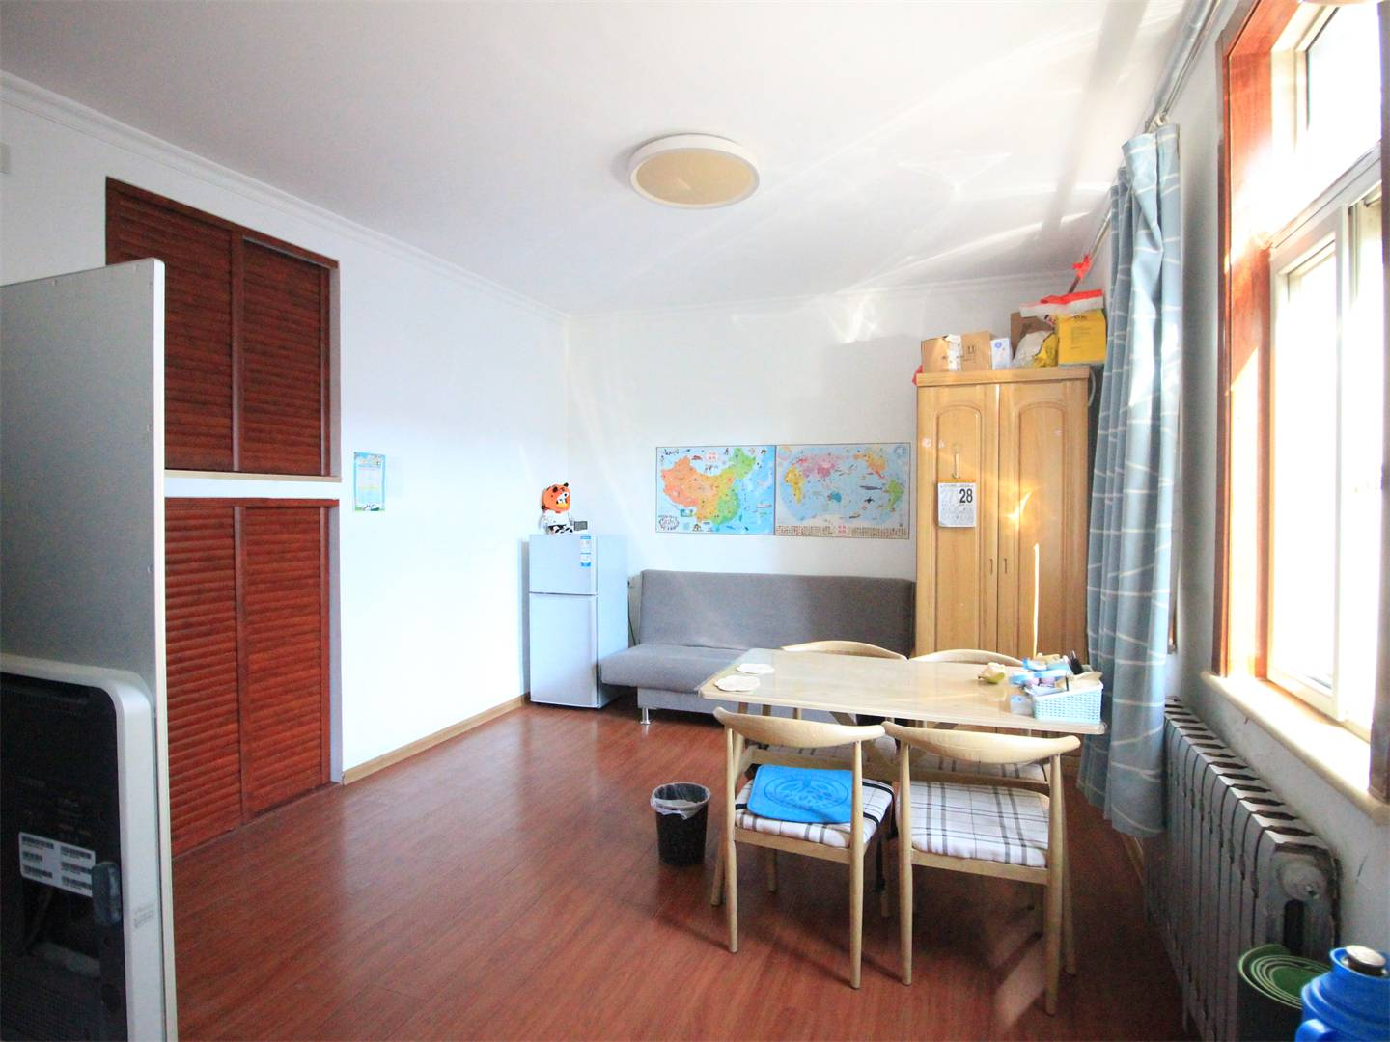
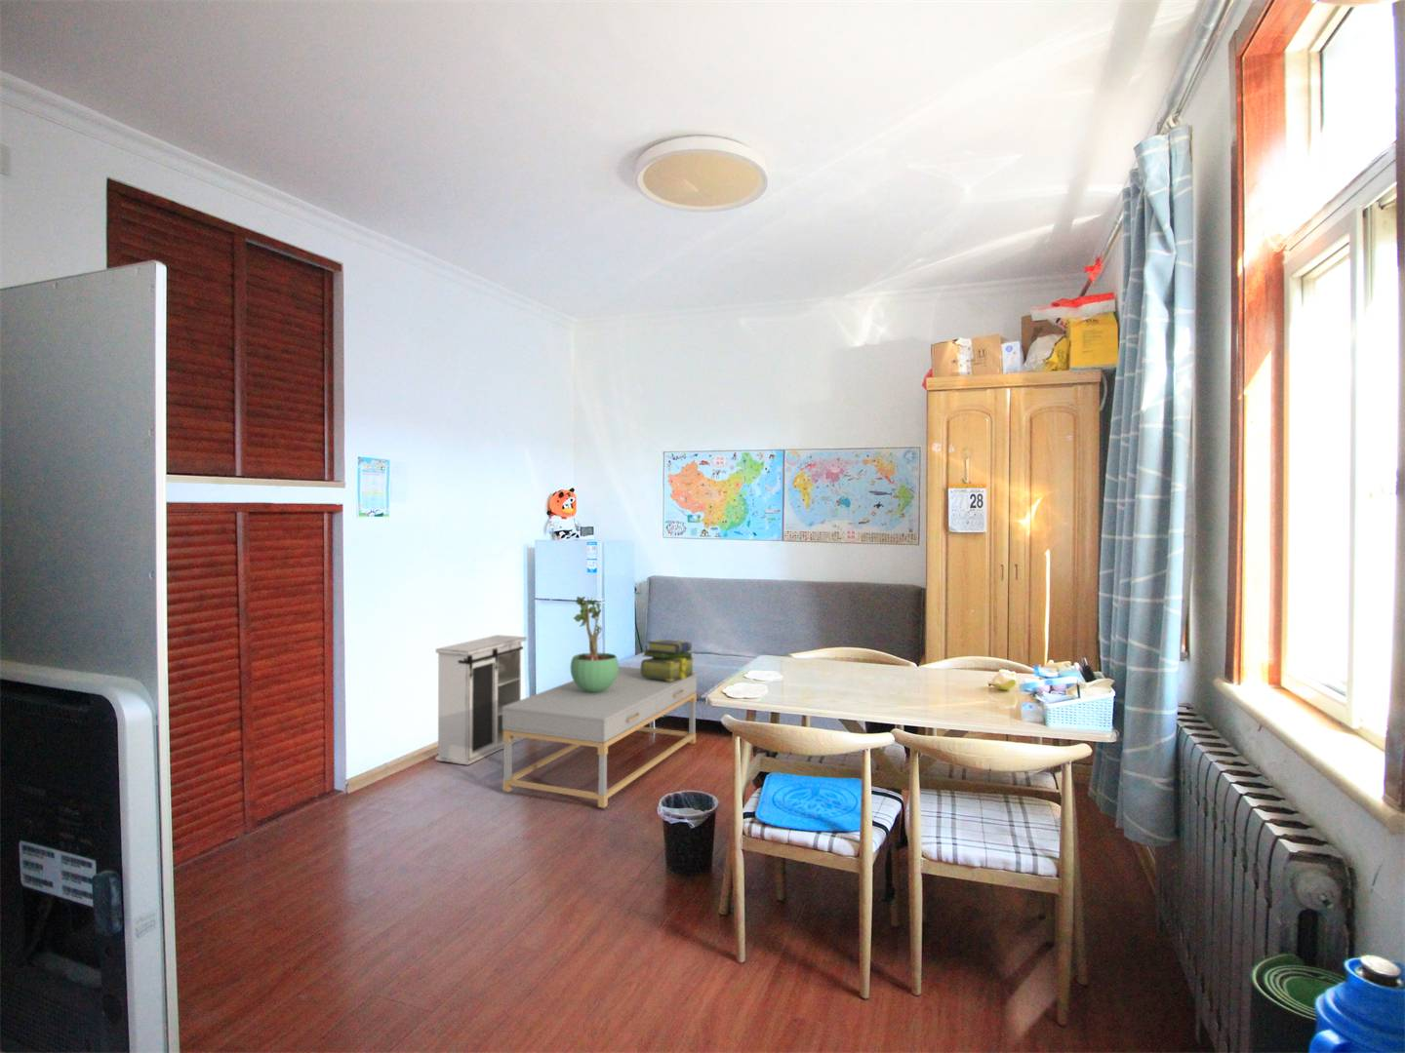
+ stack of books (667, 657)
+ potted plant (593, 644)
+ coffee table (610, 727)
+ cabinet (483, 695)
